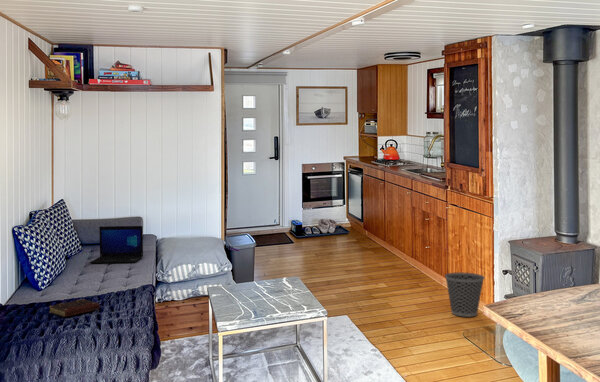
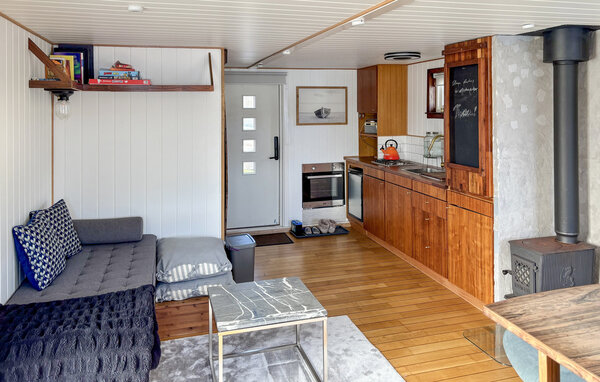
- laptop (117, 244)
- wastebasket (464, 294)
- book (74, 307)
